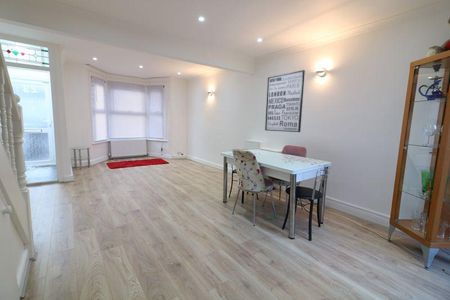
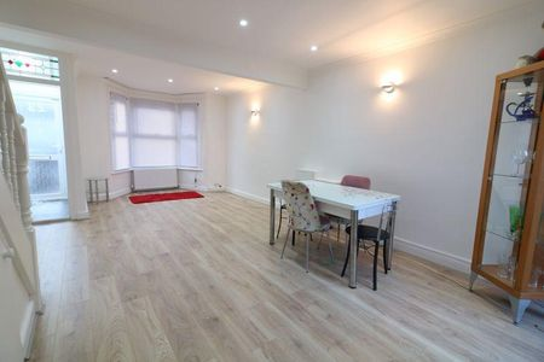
- wall art (283, 103)
